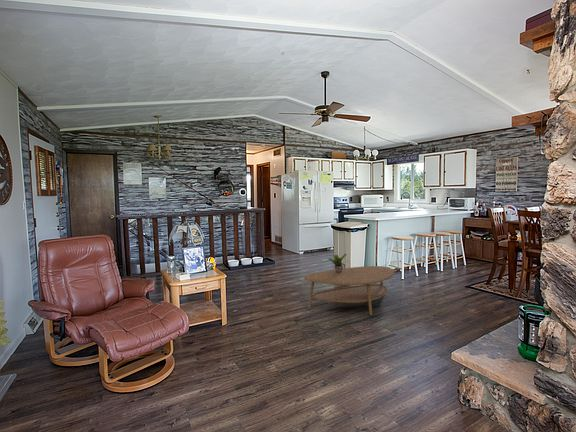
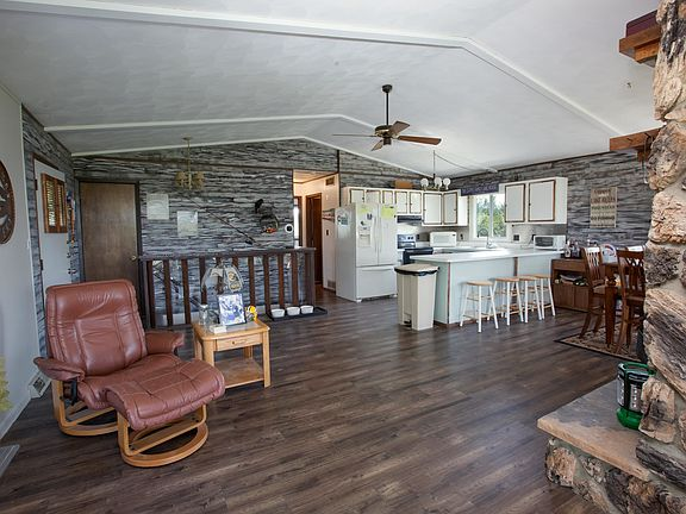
- coffee table (355, 290)
- potted plant (338, 263)
